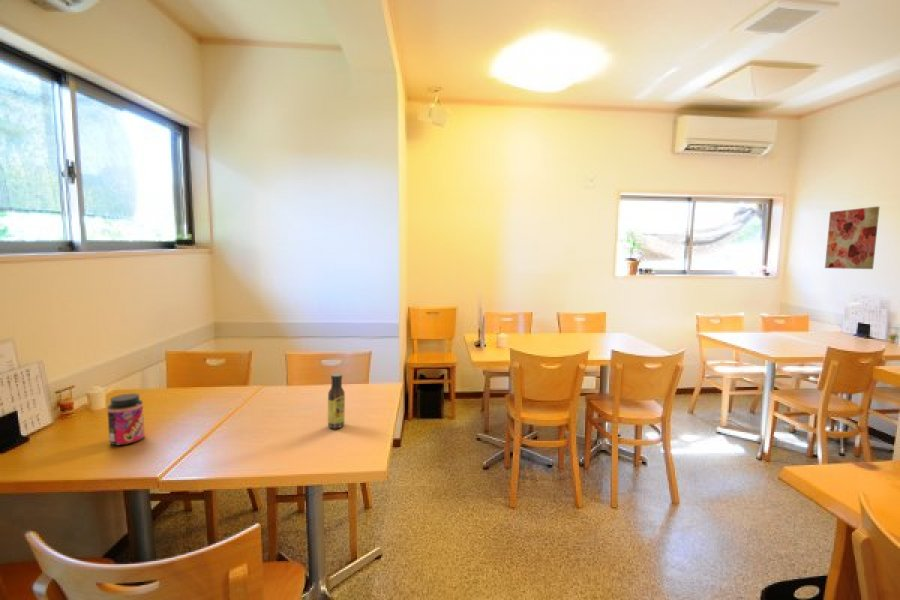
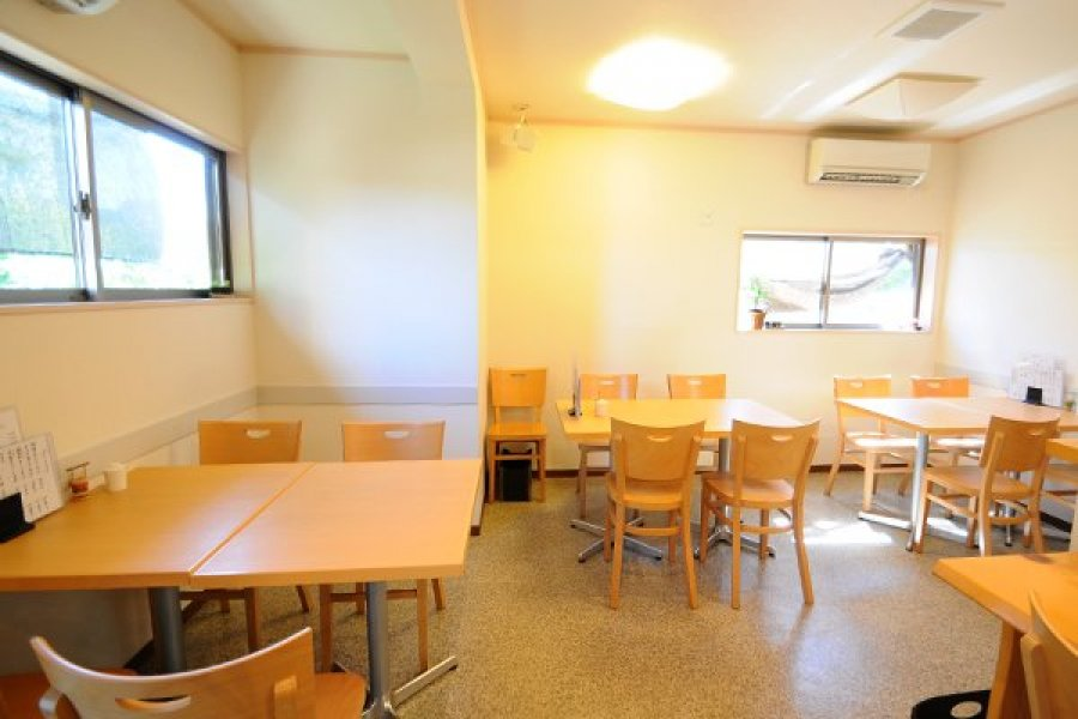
- jar (126, 418)
- wall art (850, 239)
- sauce bottle (336, 400)
